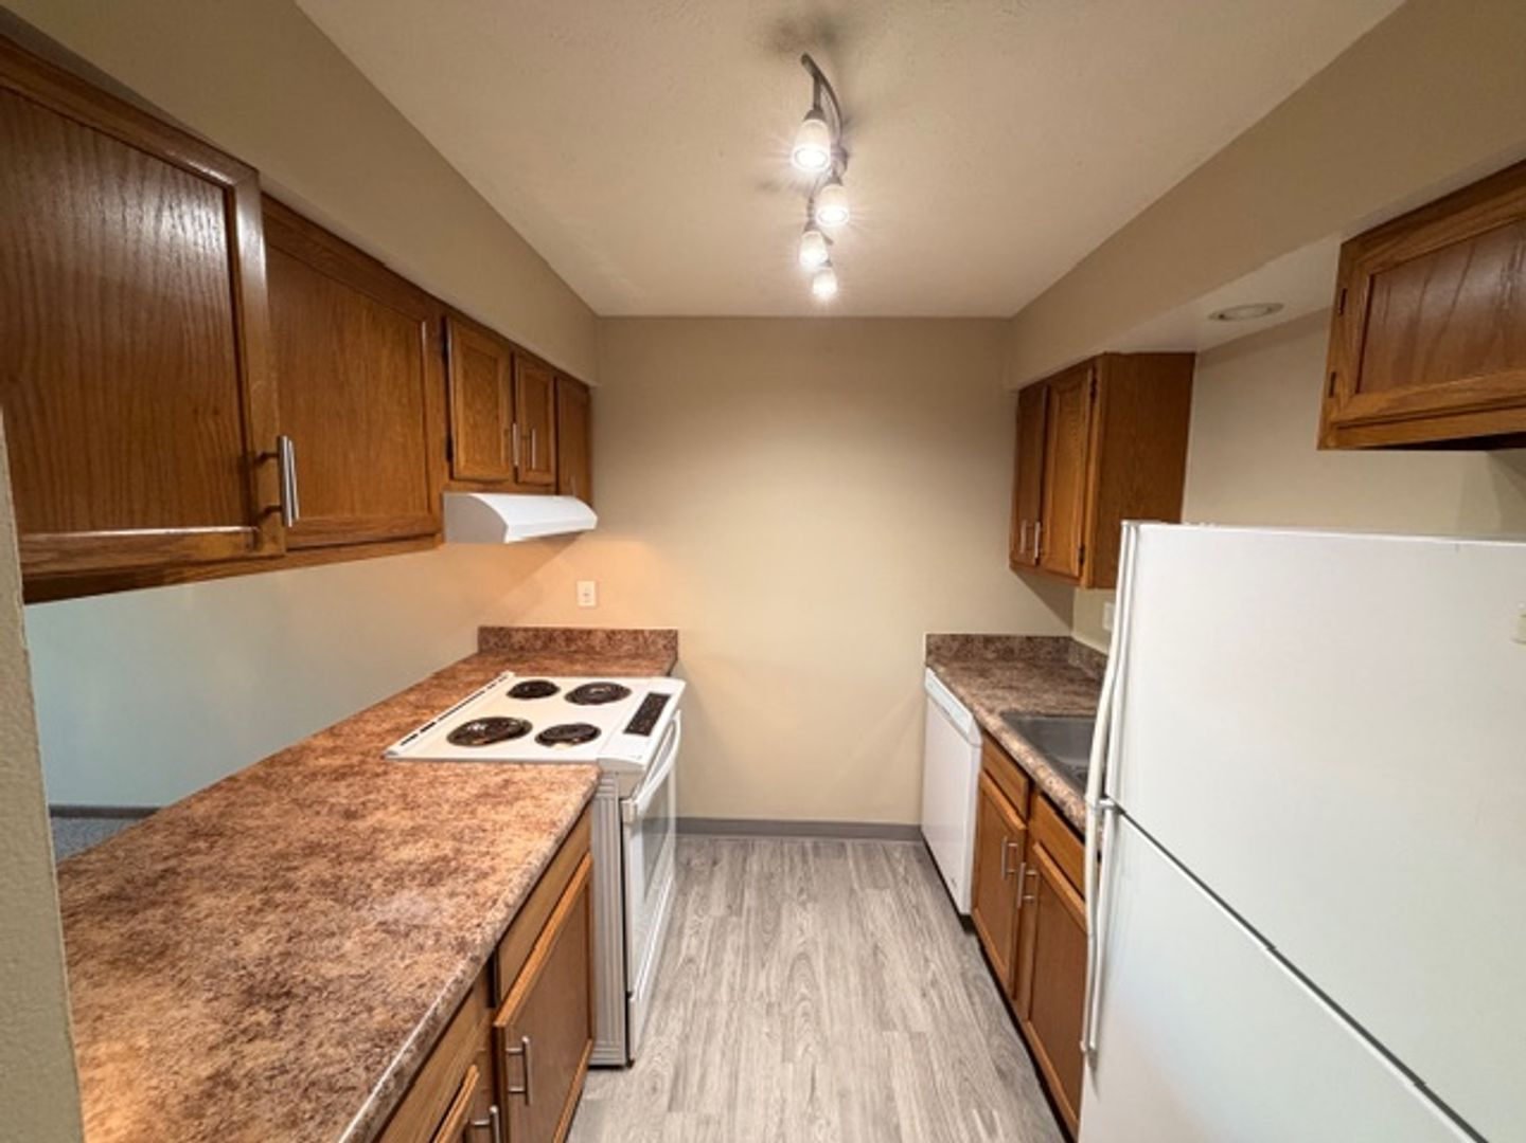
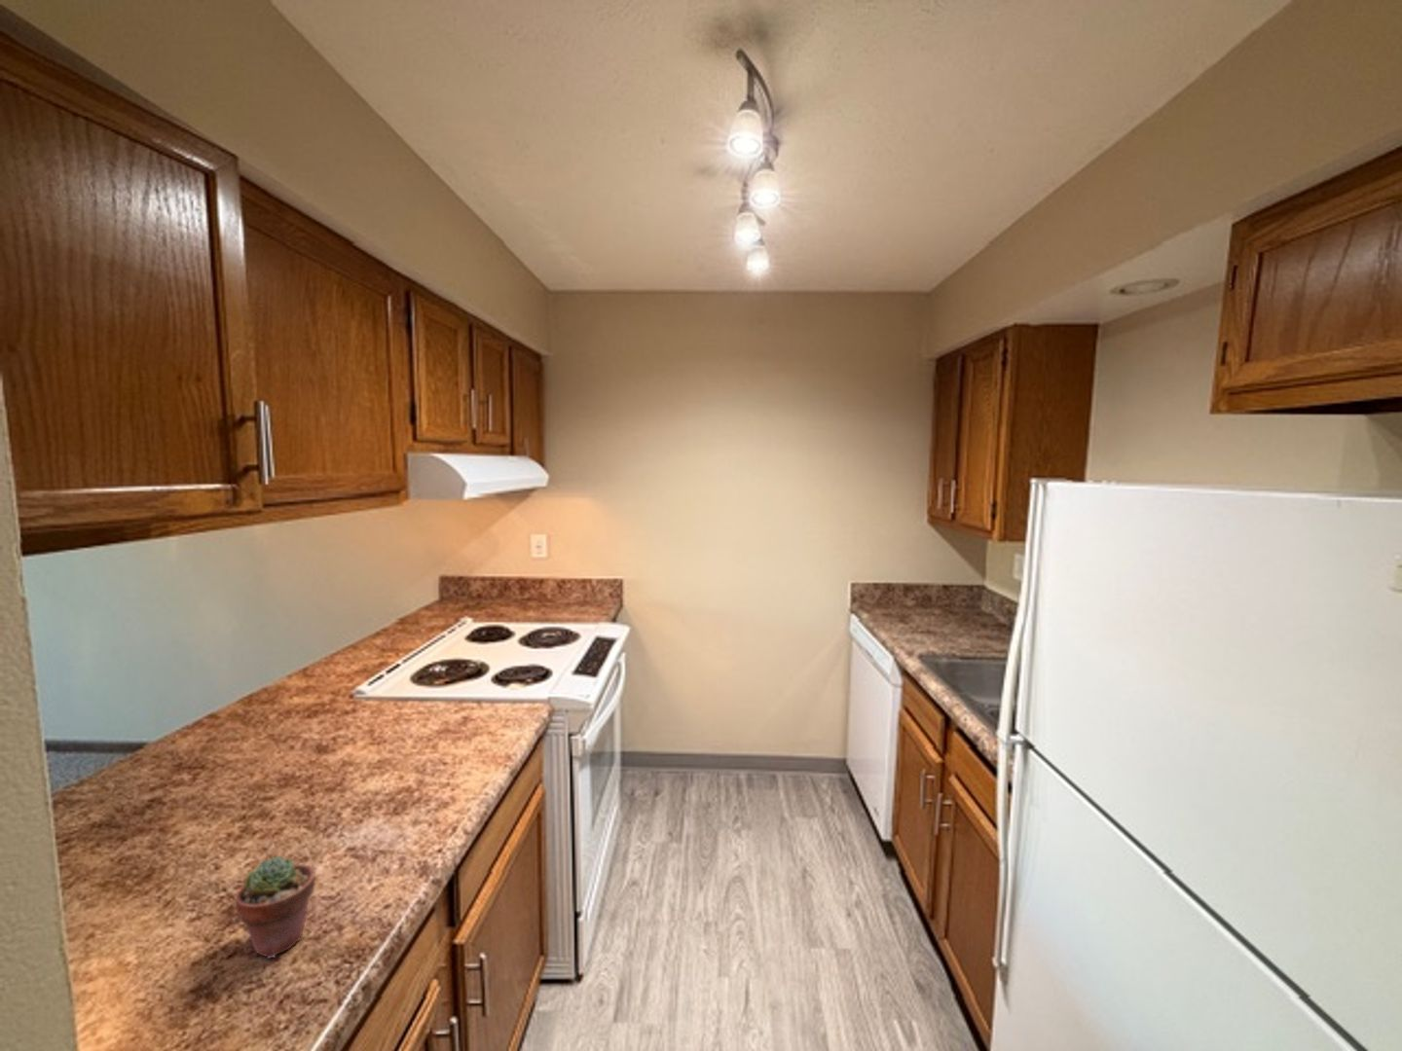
+ potted succulent (276, 899)
